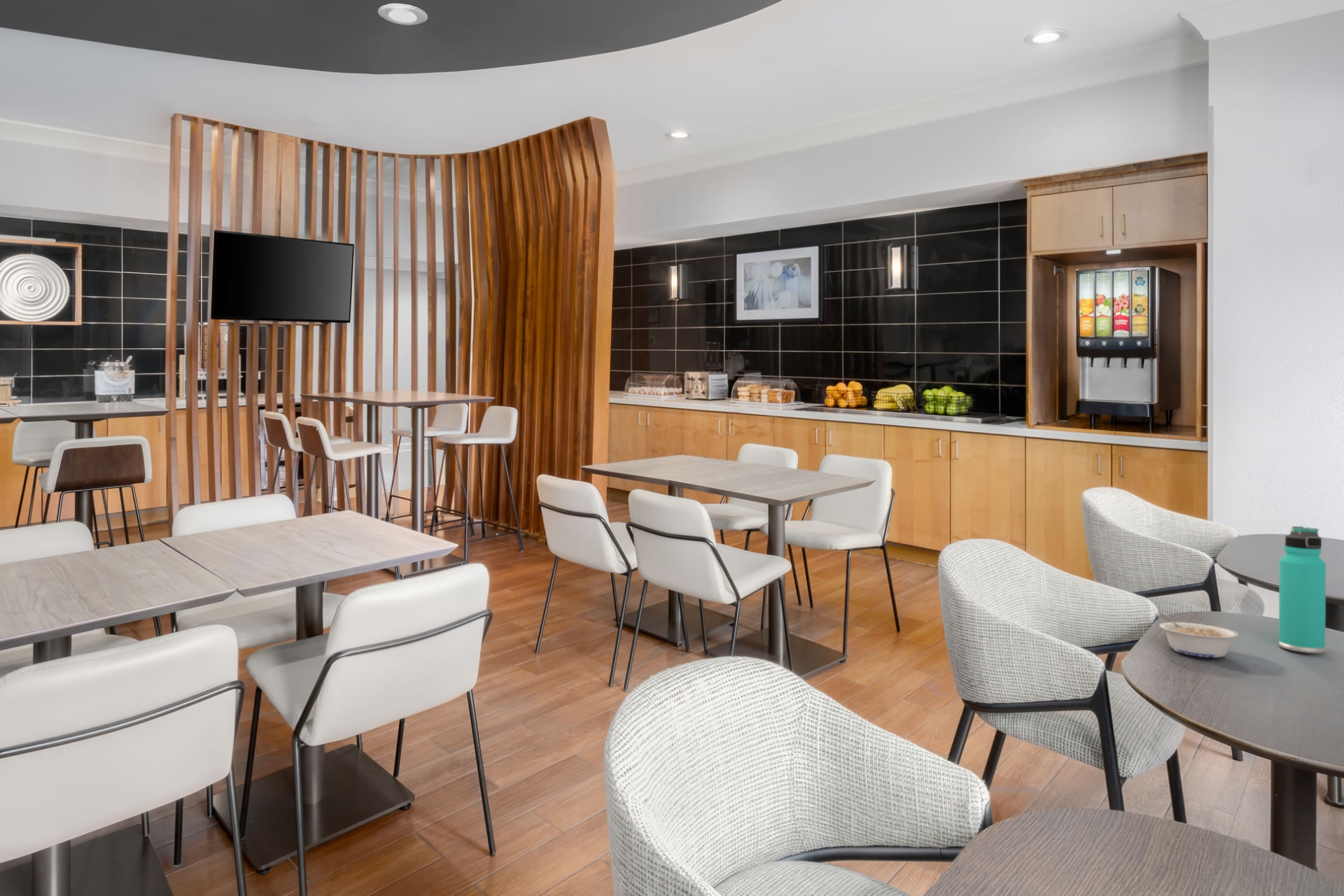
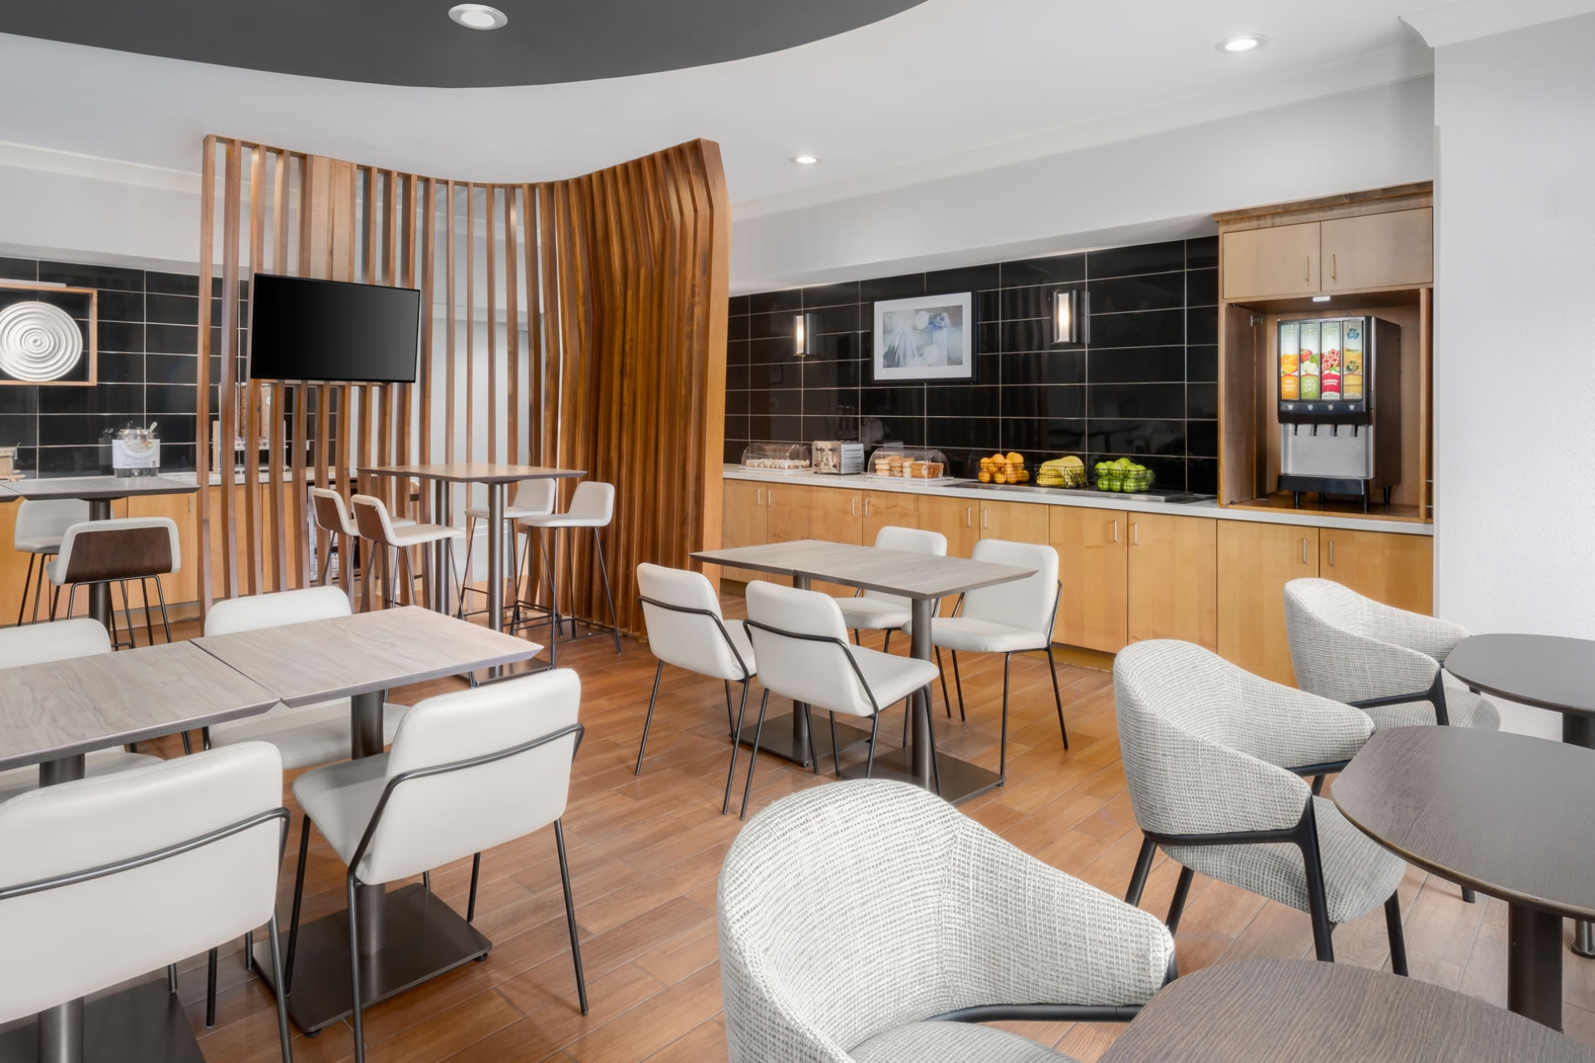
- thermos bottle (1302, 587)
- legume (1194, 638)
